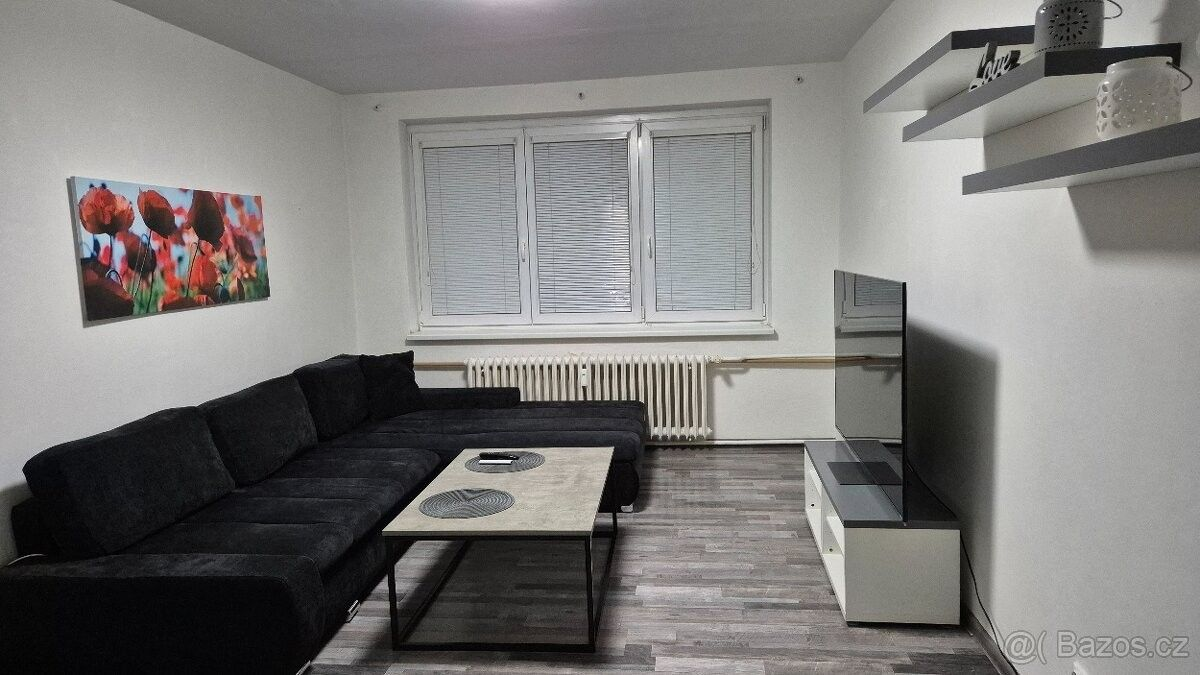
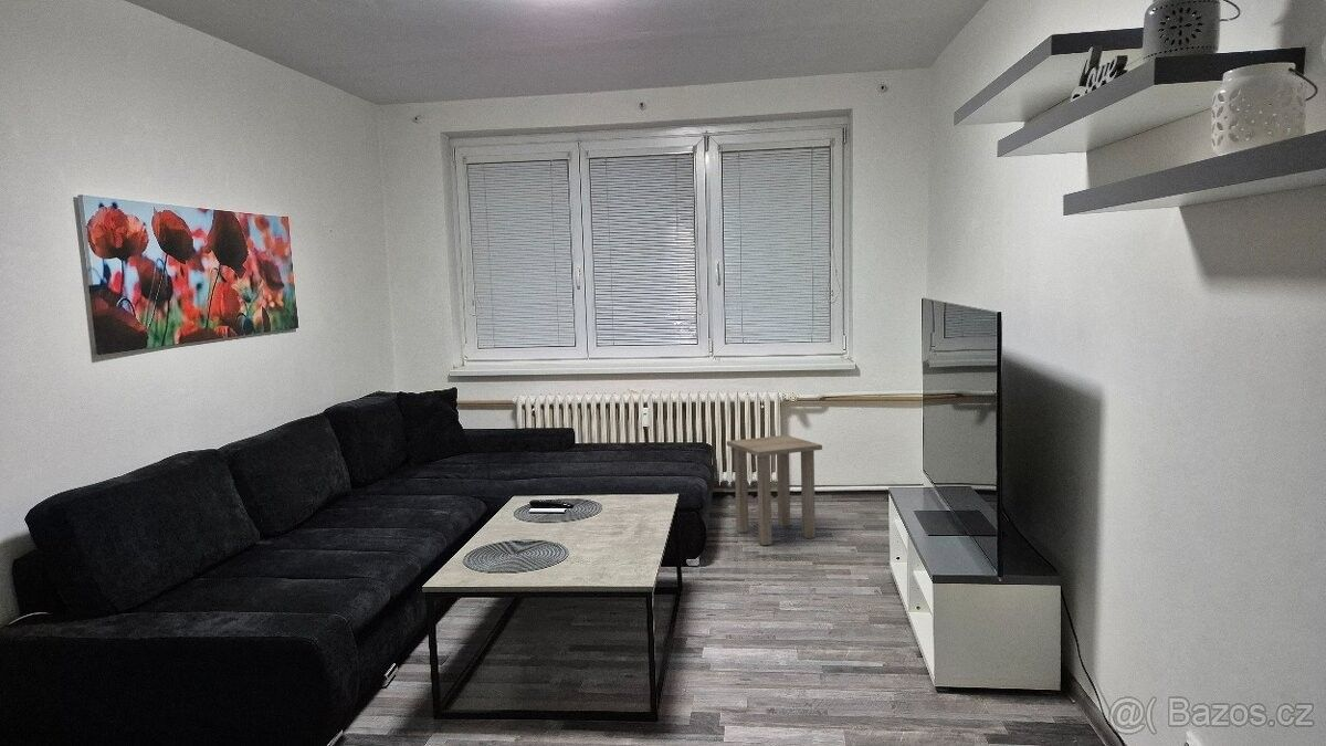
+ side table (777, 488)
